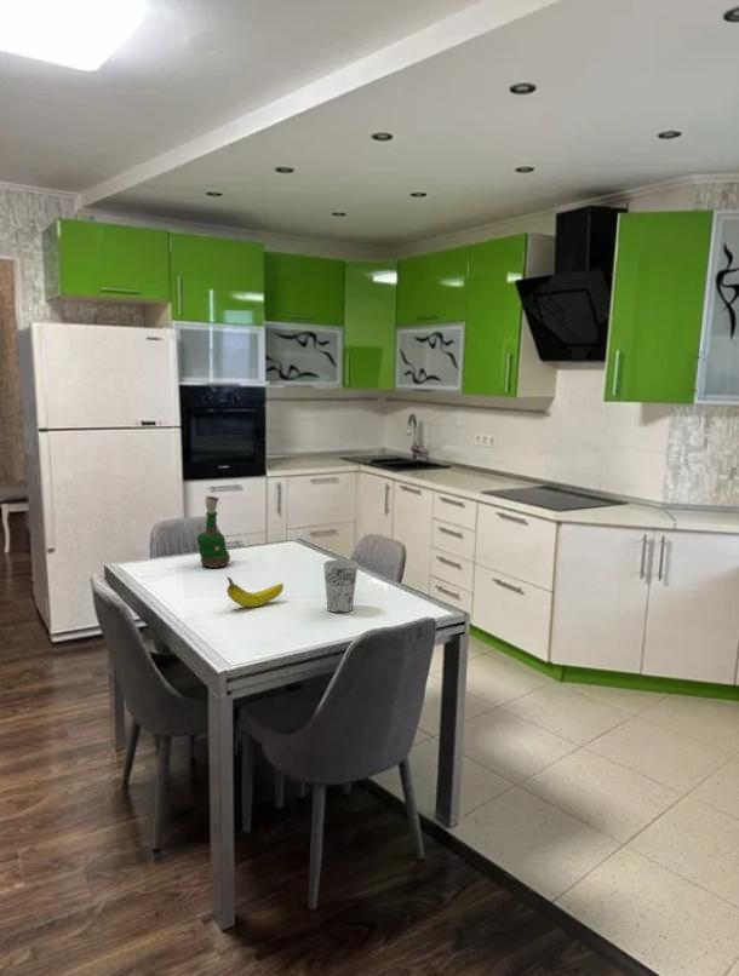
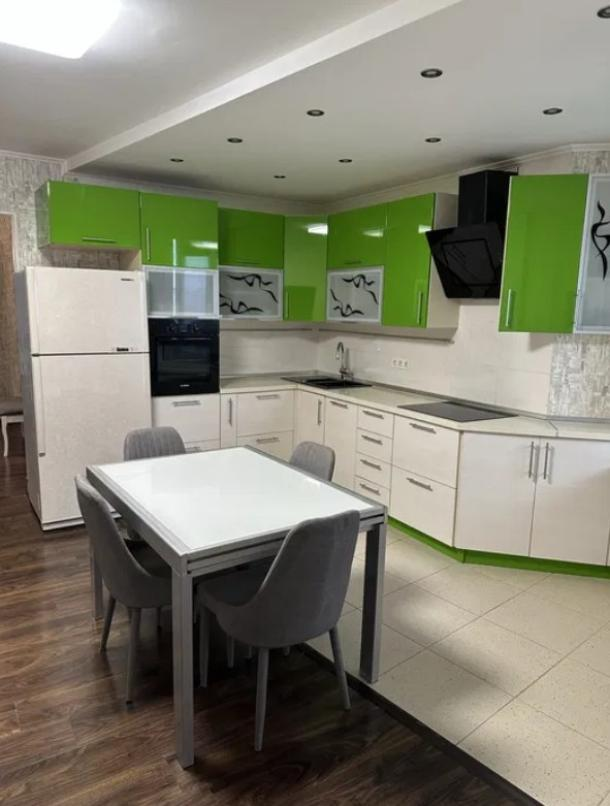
- cup (339, 586)
- grog bottle (213, 530)
- fruit (254, 592)
